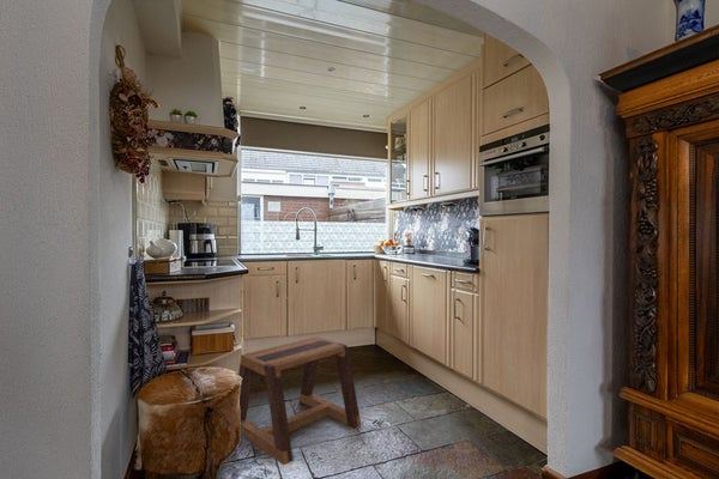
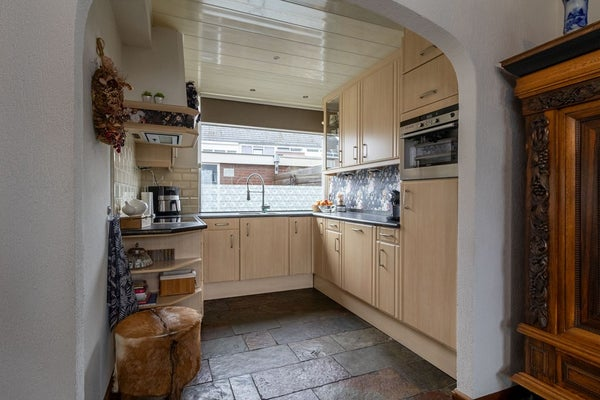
- stool (301, 388)
